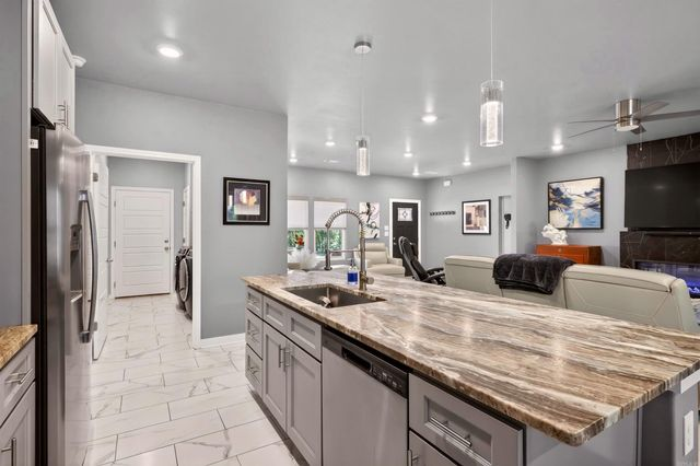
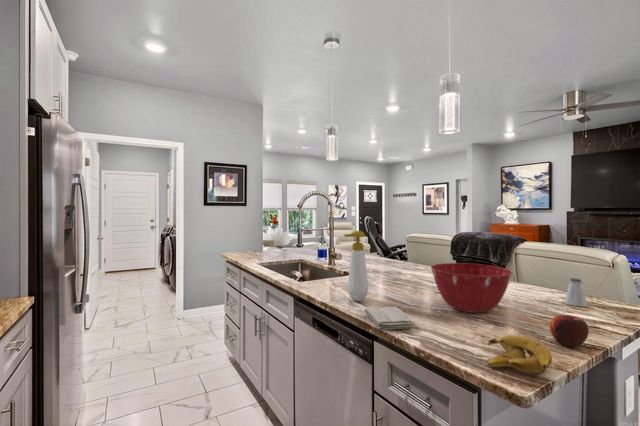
+ apple (568, 330)
+ washcloth (387, 316)
+ banana (513, 350)
+ saltshaker (575, 291)
+ soap bottle (355, 265)
+ mixing bowl (469, 288)
